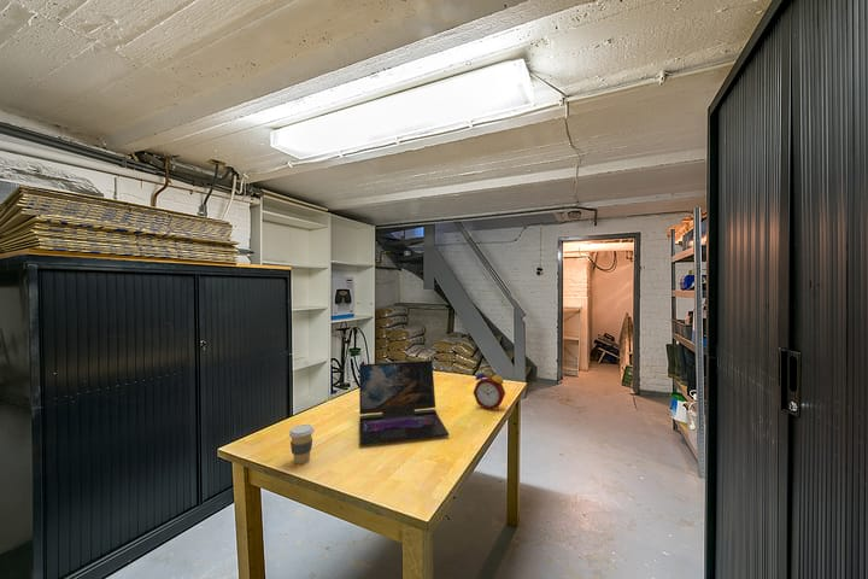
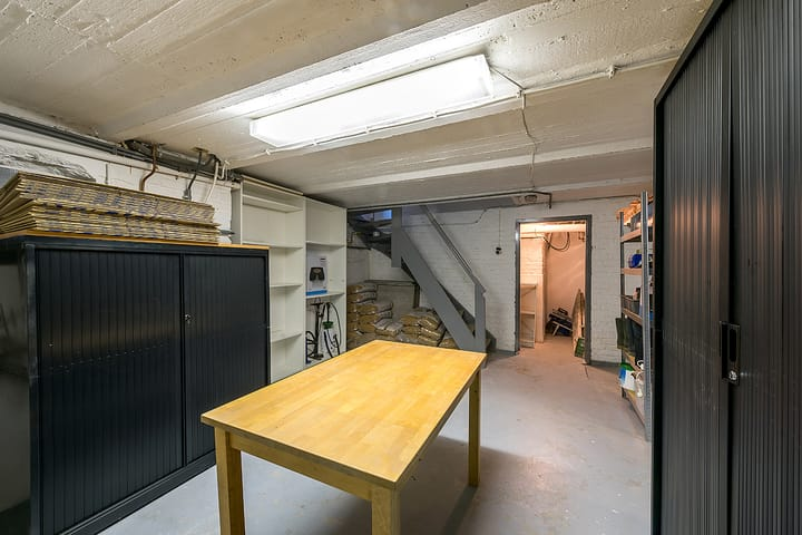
- coffee cup (301, 444)
- alarm clock (489, 386)
- laptop (400, 397)
